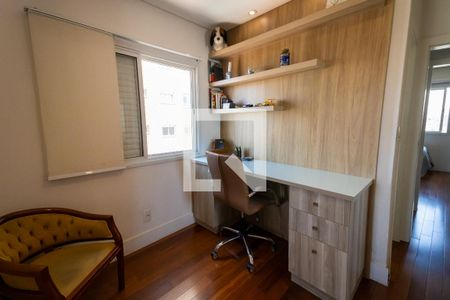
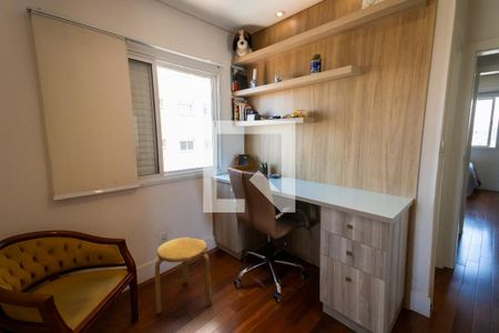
+ stool (184, 271)
